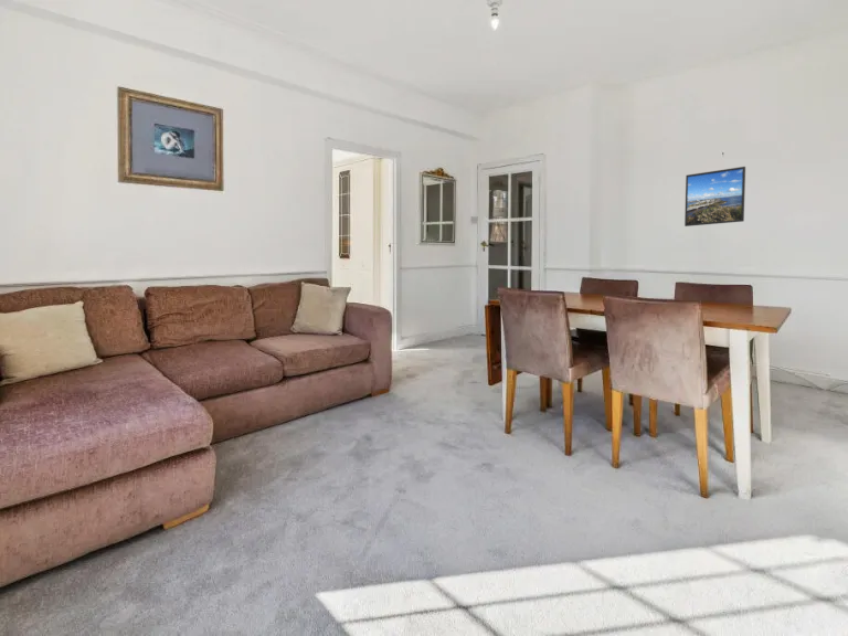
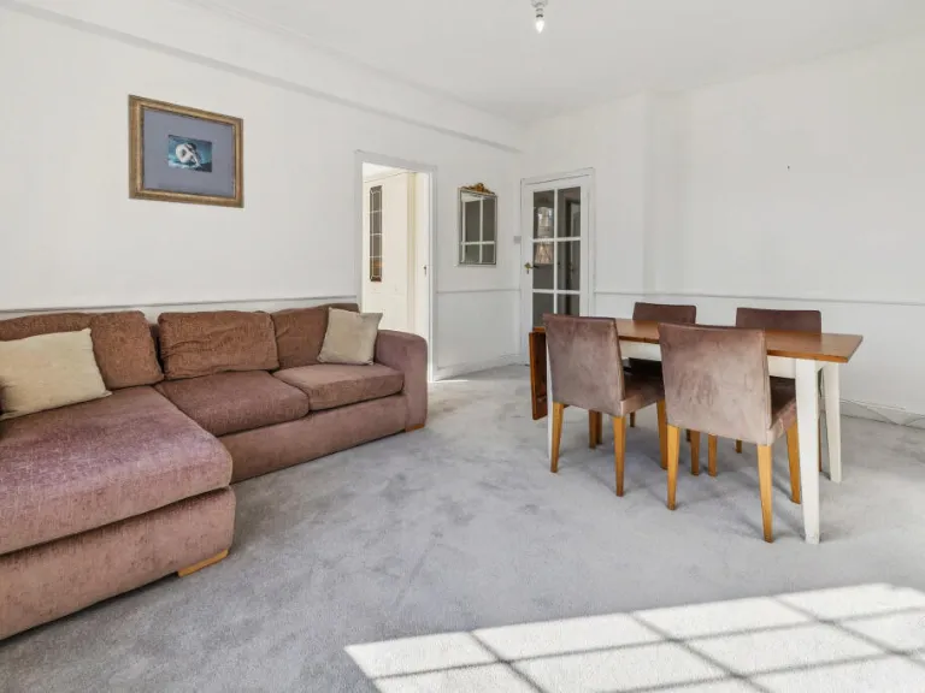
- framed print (713, 197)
